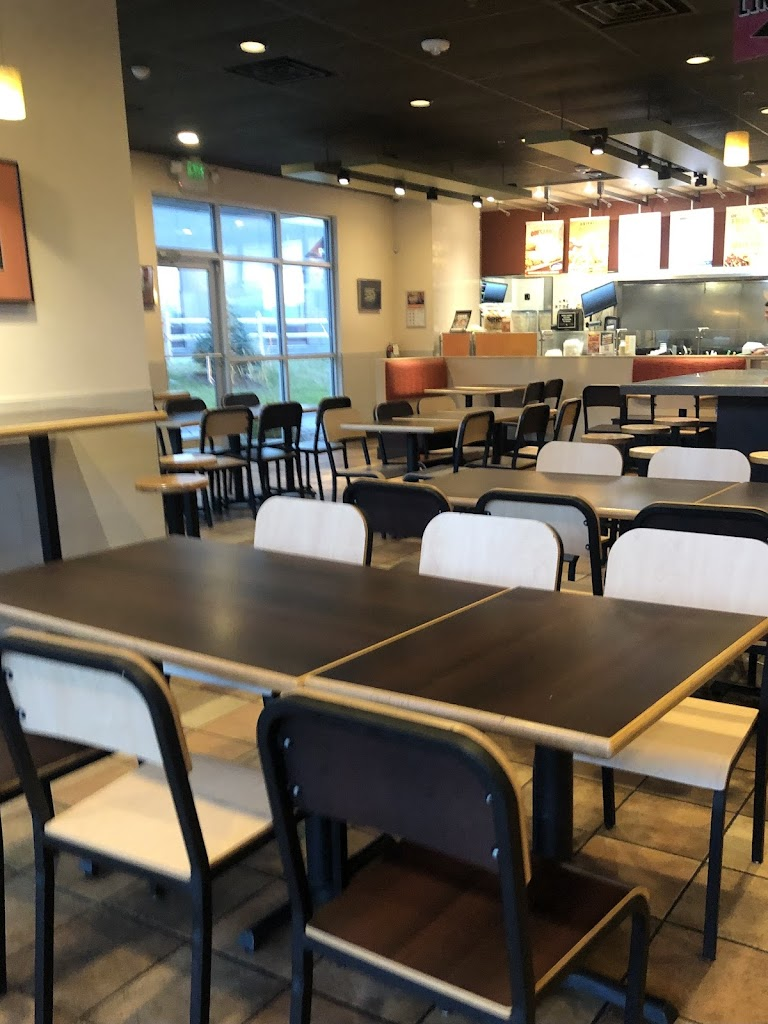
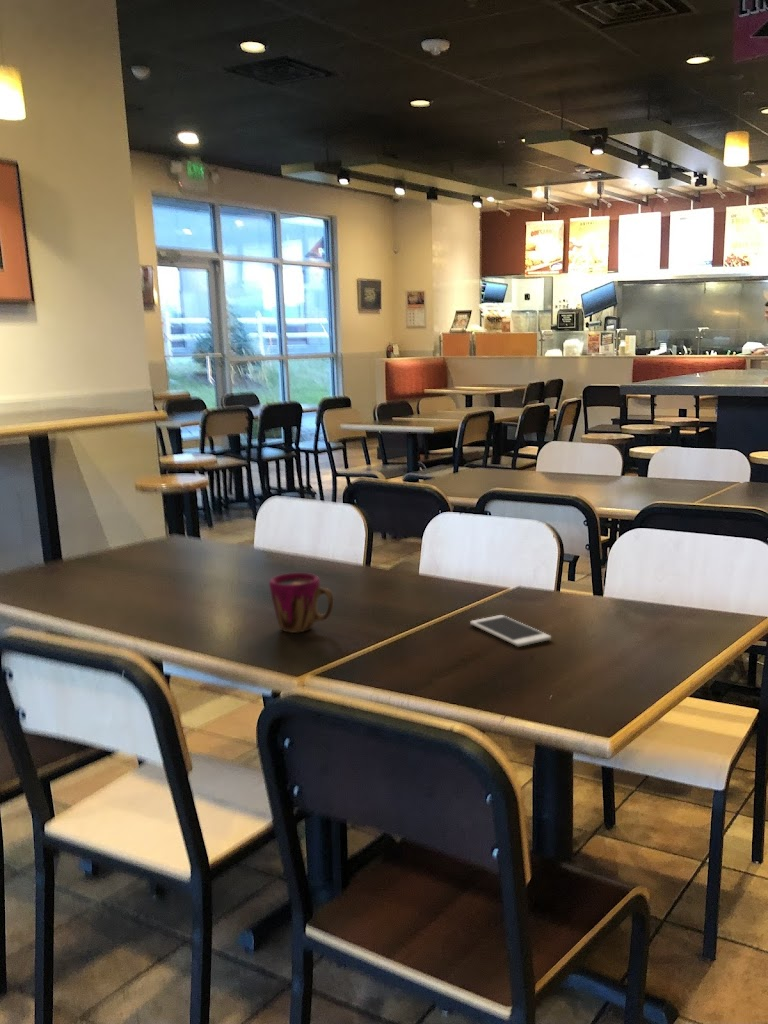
+ cell phone (509, 630)
+ cup (302, 603)
